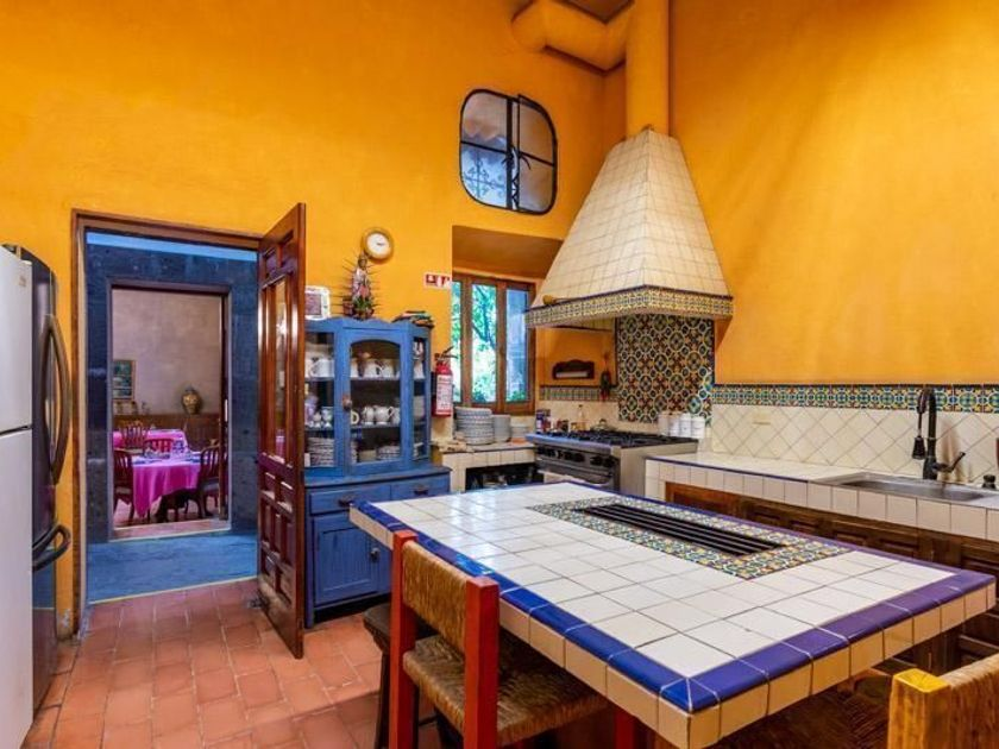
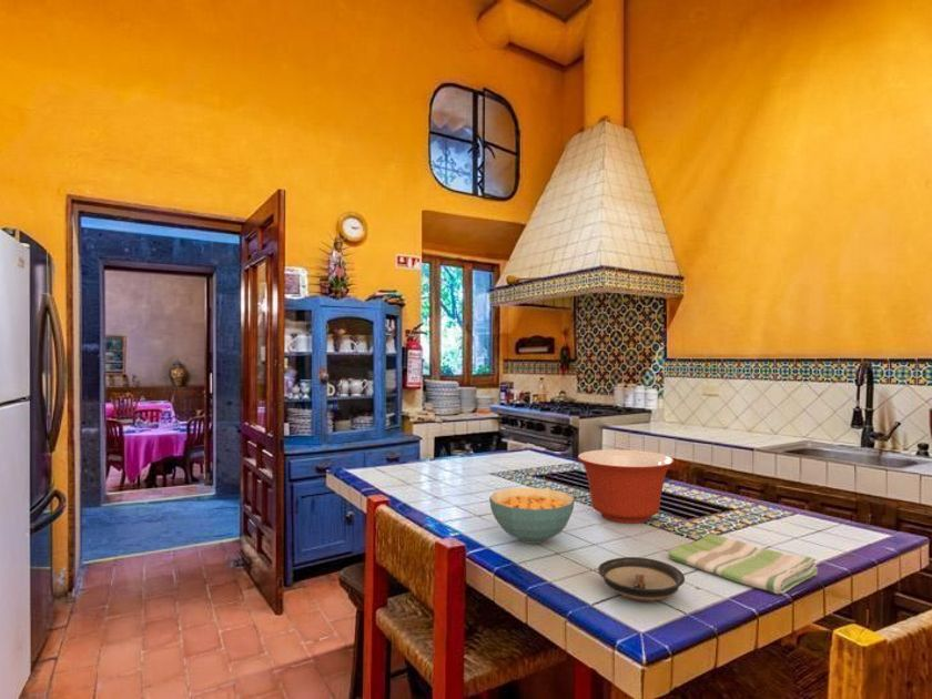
+ cereal bowl (531, 518)
+ saucer (640, 581)
+ mixing bowl (625, 486)
+ dish towel (740, 558)
